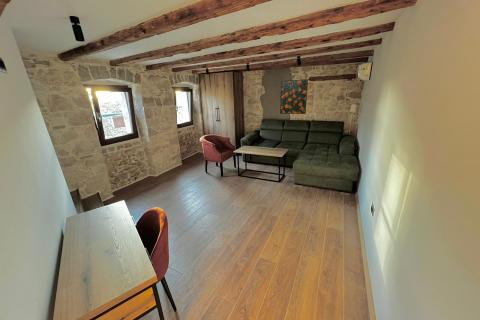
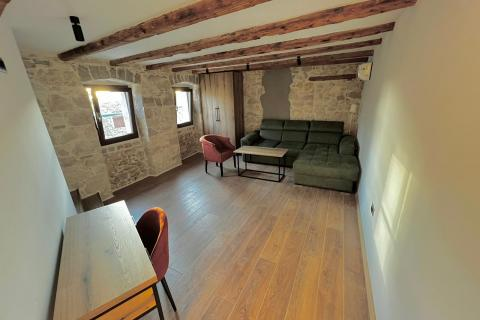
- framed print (293, 97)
